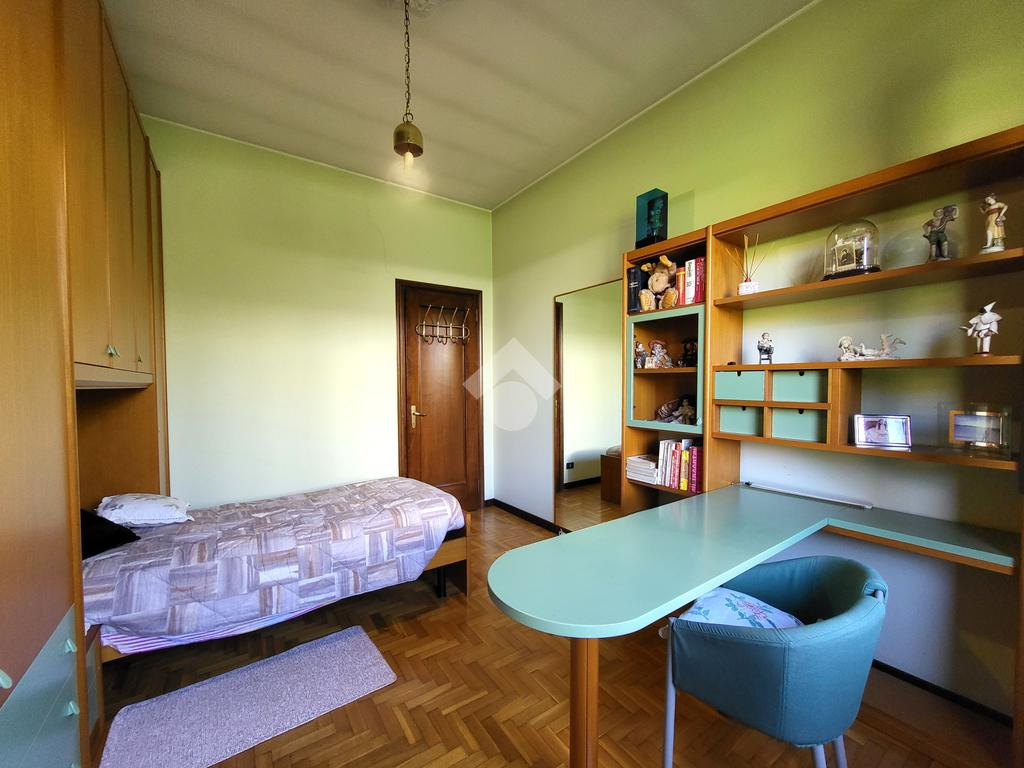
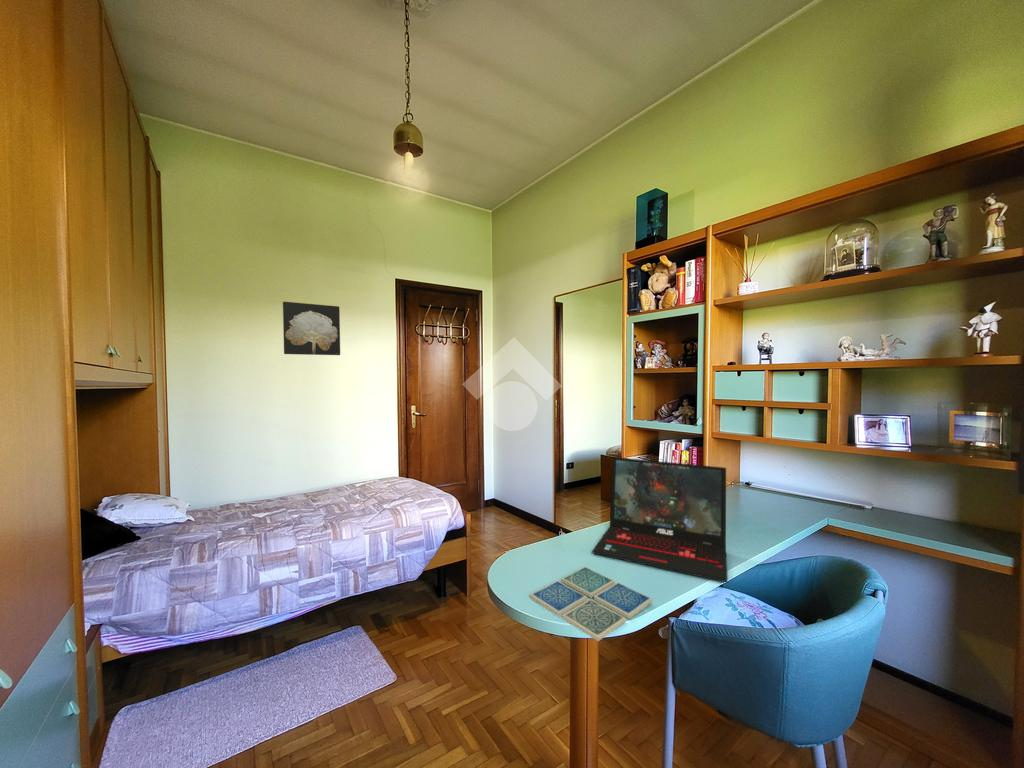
+ drink coaster (590, 597)
+ wall art (312, 329)
+ laptop (660, 510)
